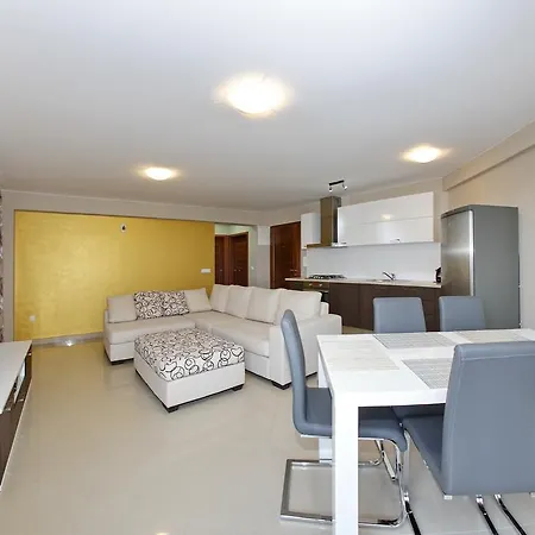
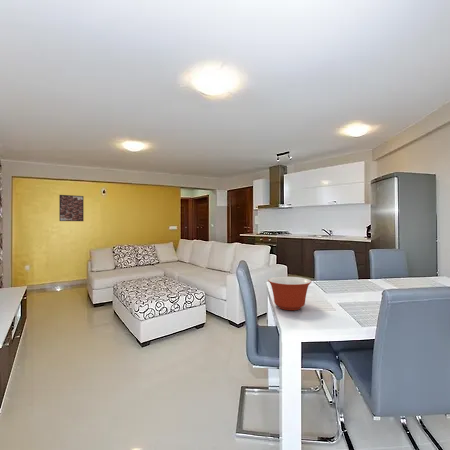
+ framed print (71, 208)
+ mixing bowl (289, 293)
